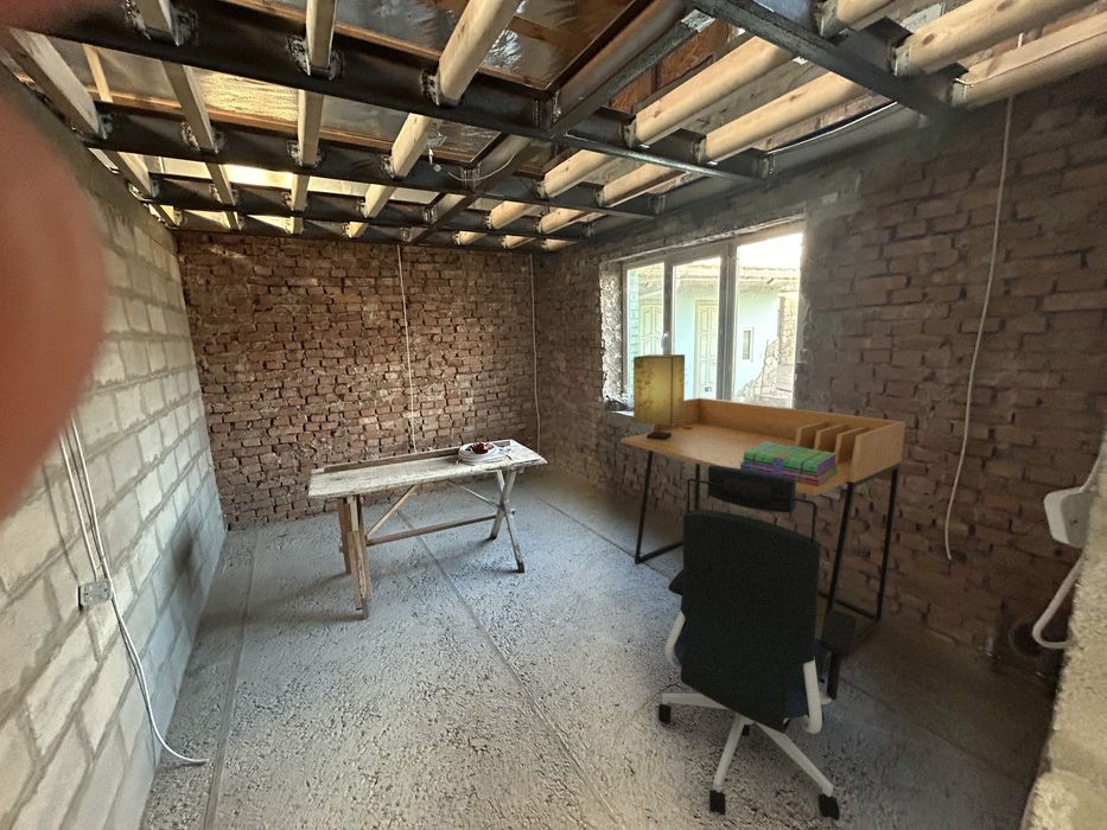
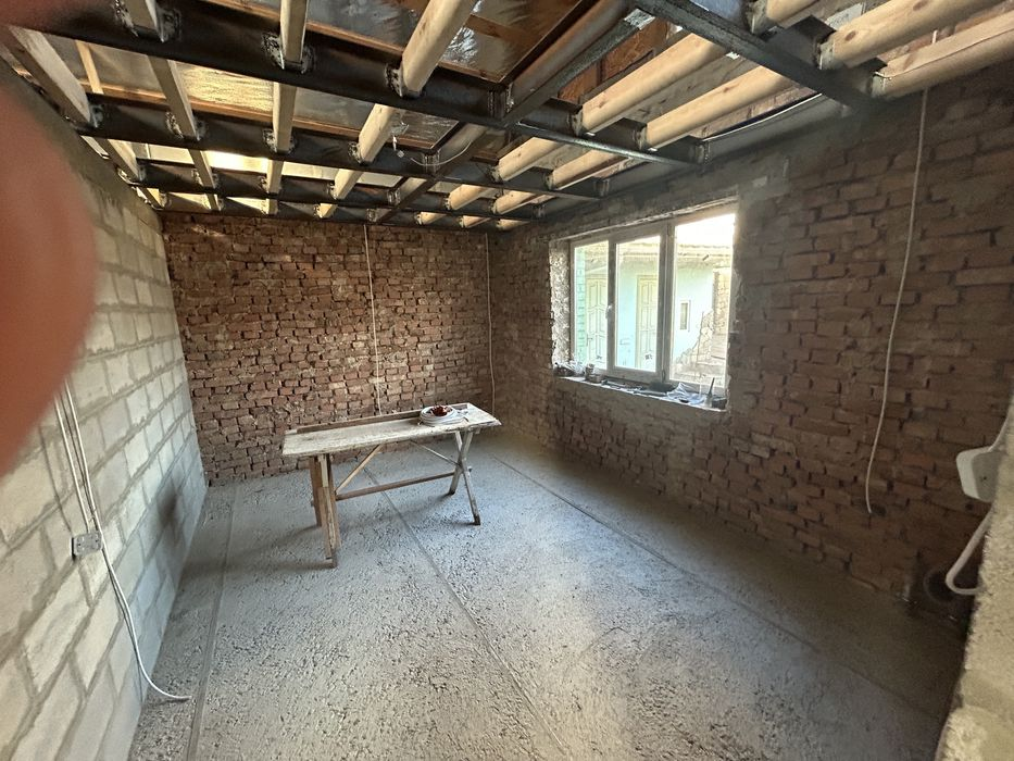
- stack of books (788, 461)
- desk (739, 467)
- office chair (750, 614)
- table lamp (659, 396)
